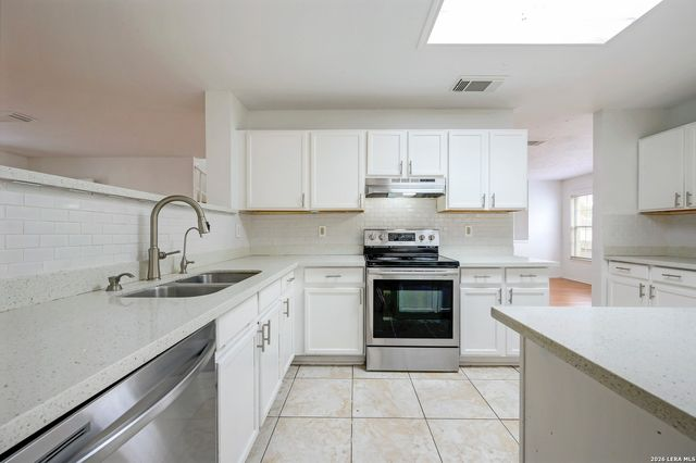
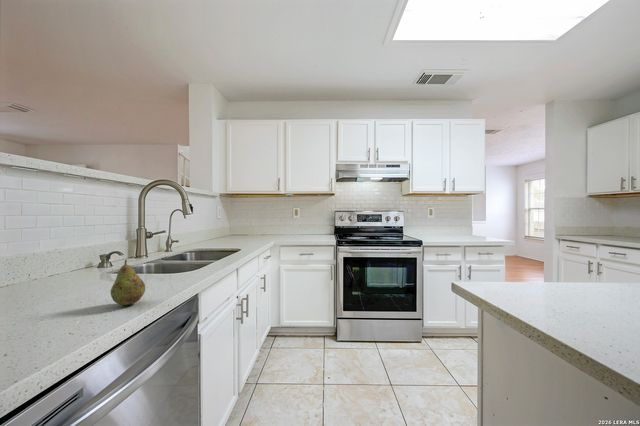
+ fruit (128, 282)
